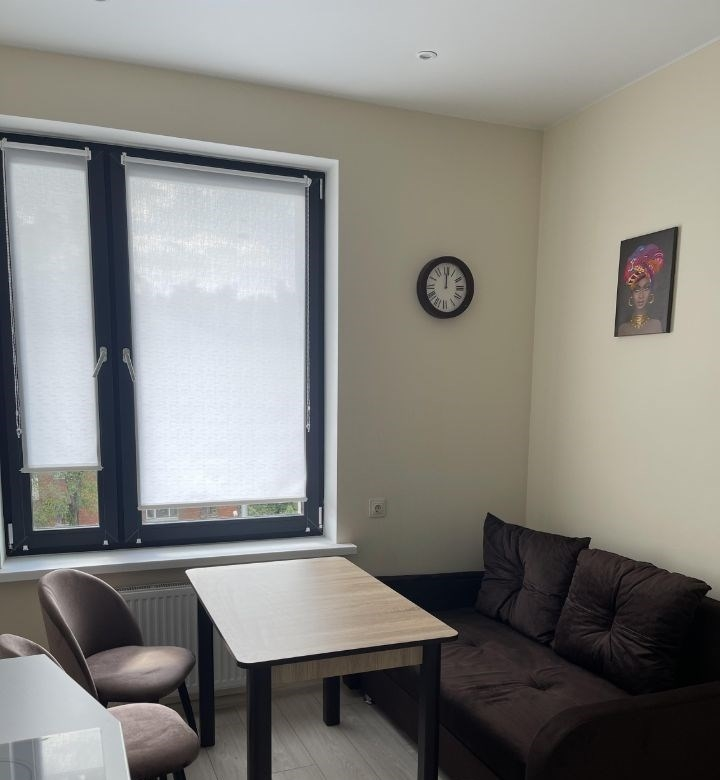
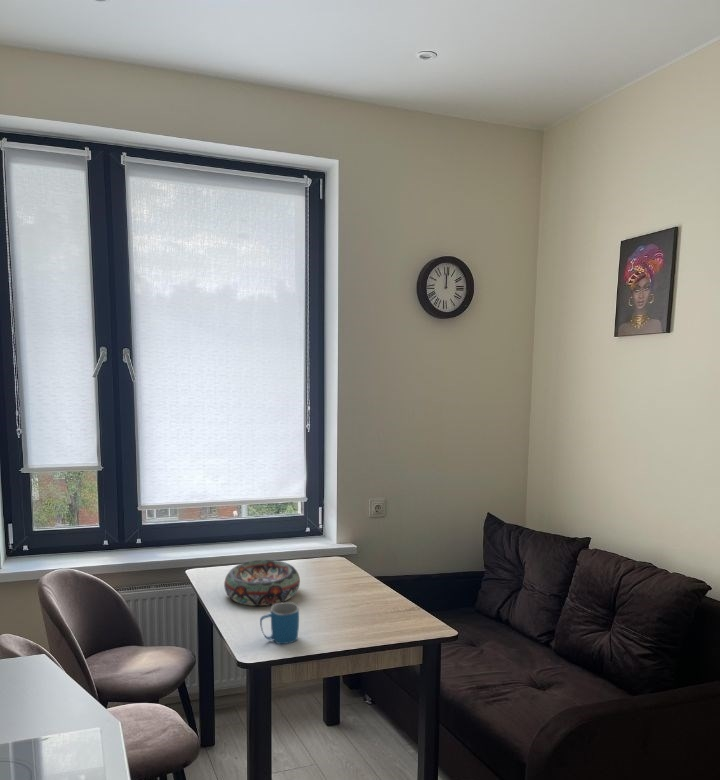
+ mug (279, 624)
+ decorative bowl (262, 582)
